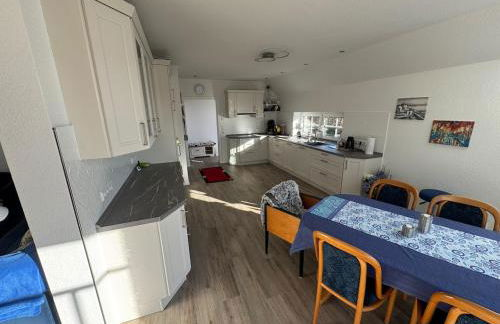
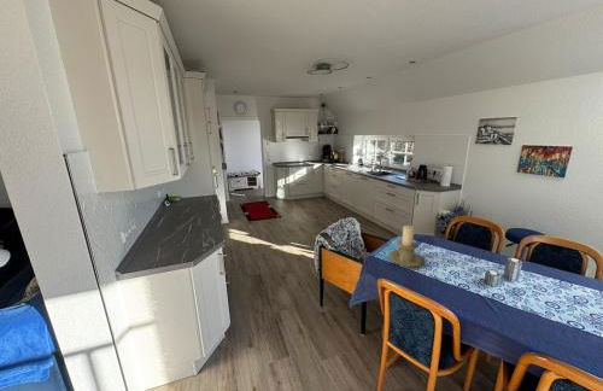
+ candle holder (406, 243)
